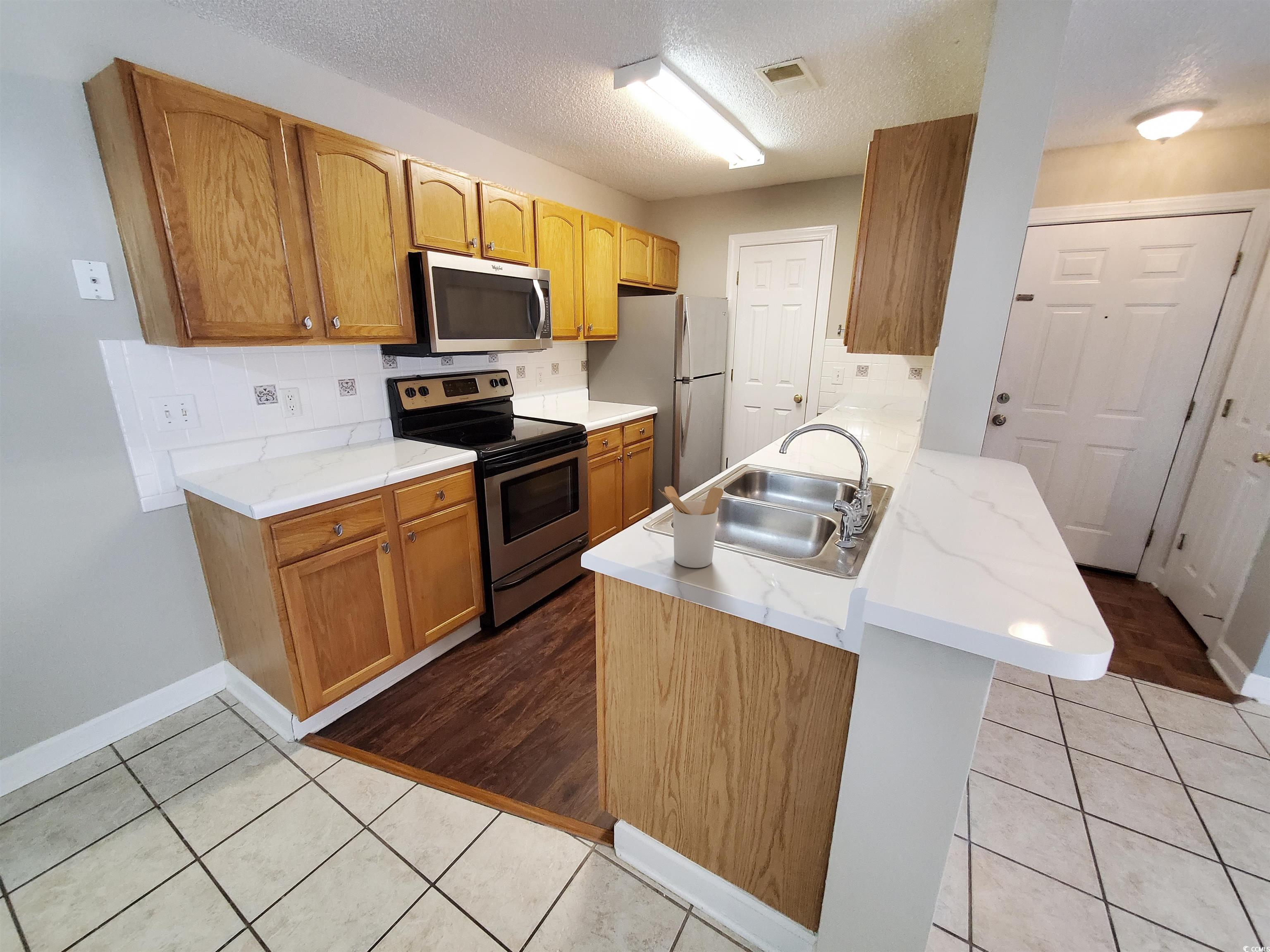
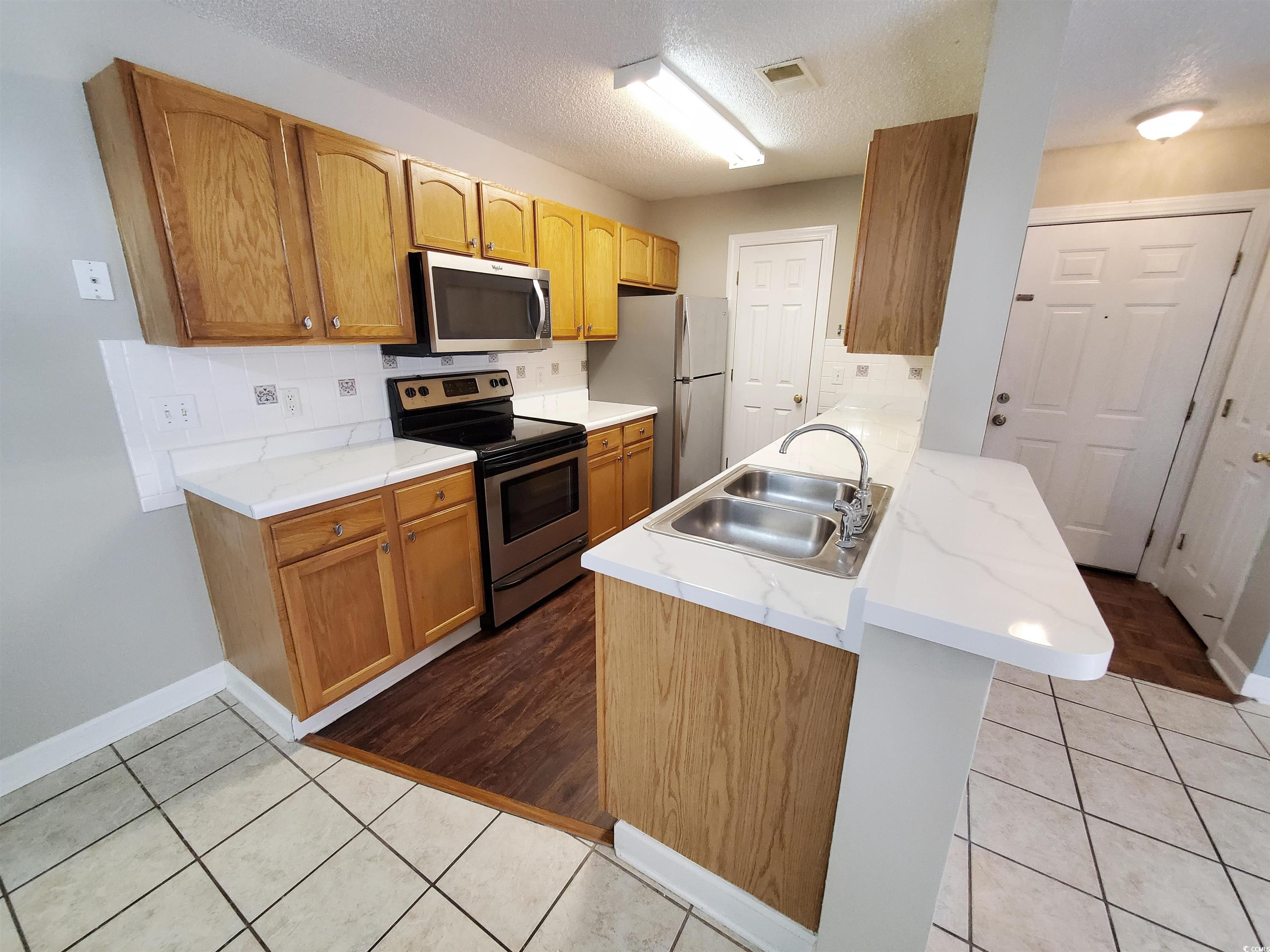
- utensil holder (687, 524)
